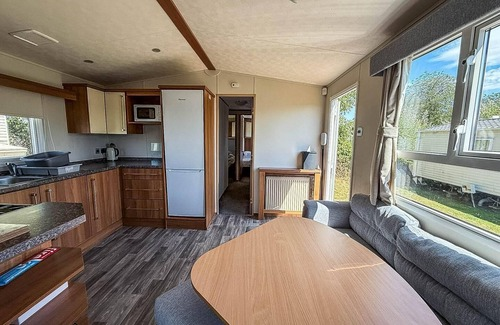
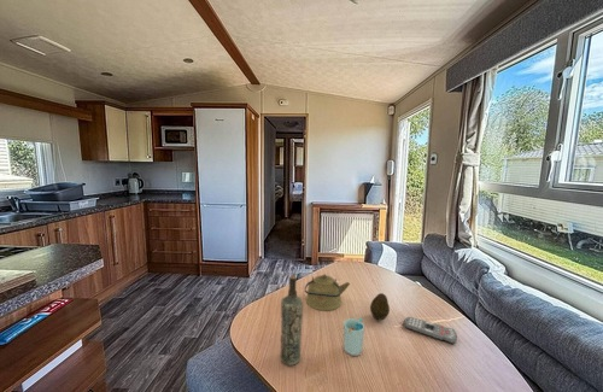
+ fruit (379, 305)
+ cup (352, 334)
+ kettle (327, 288)
+ bottle (291, 317)
+ remote control (428, 328)
